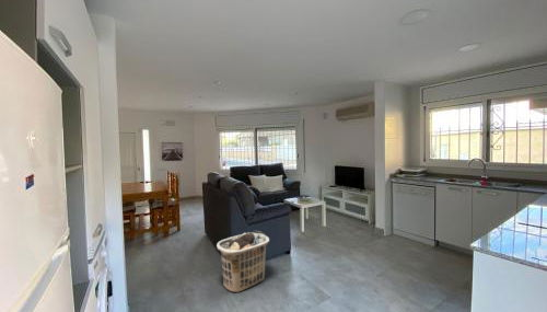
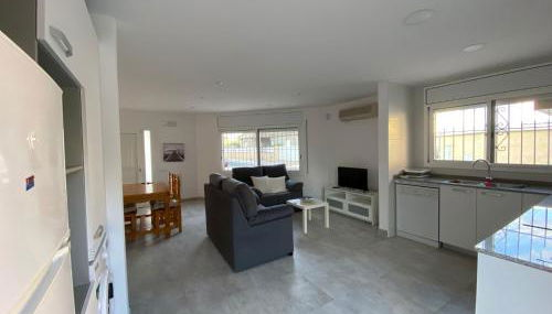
- clothes hamper (243, 257)
